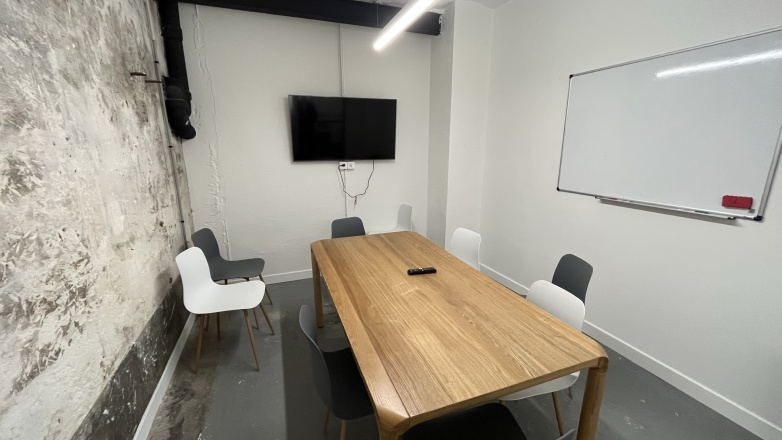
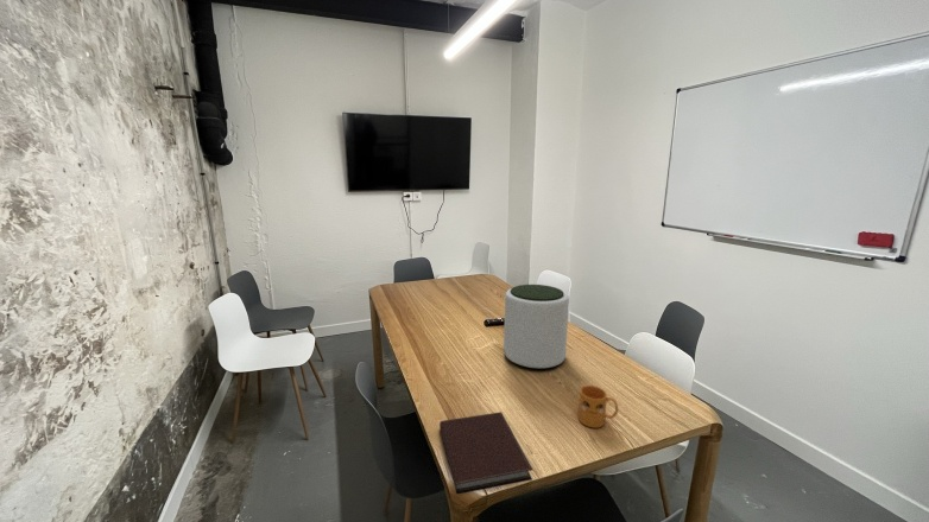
+ notebook (481, 447)
+ mug (598, 407)
+ plant pot (535, 324)
